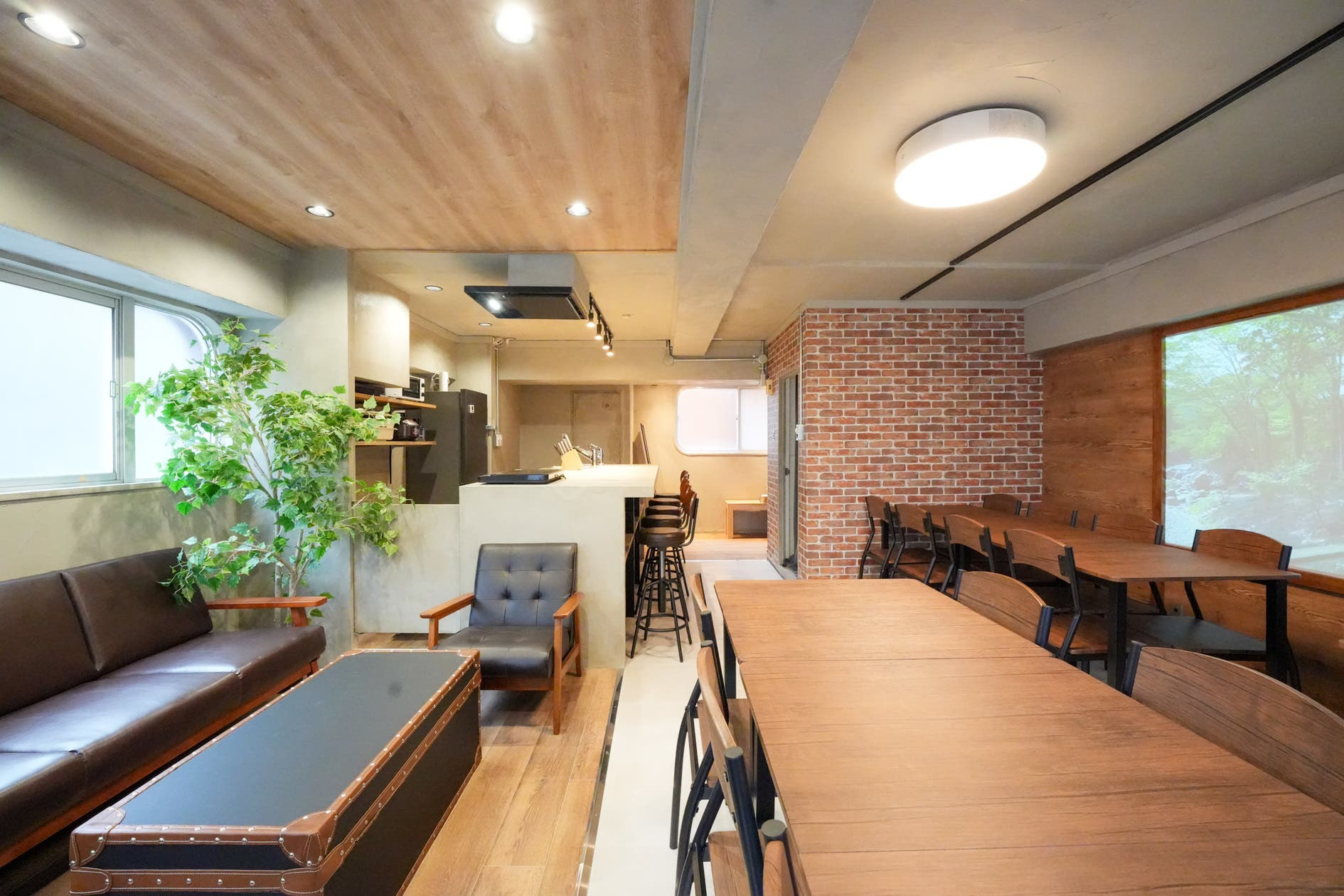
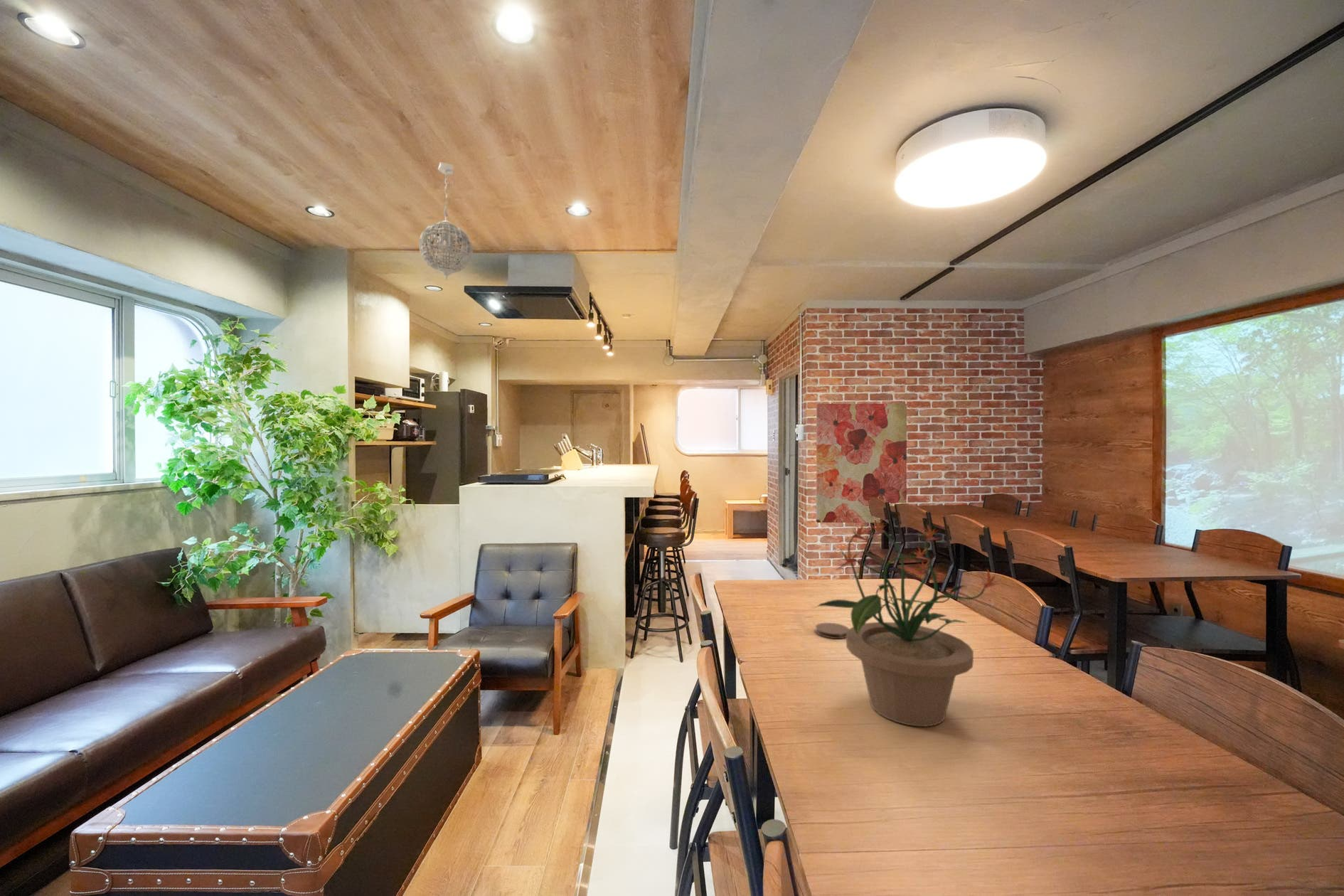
+ wall art (861, 463)
+ potted plant (898, 614)
+ pendant light (446, 223)
+ coaster (832, 630)
